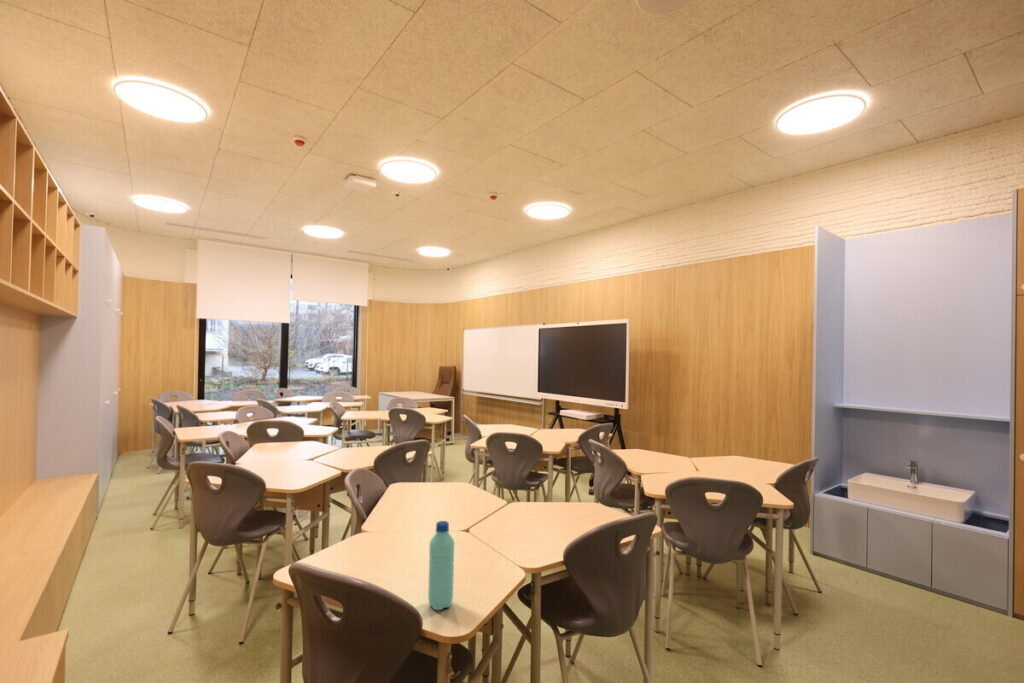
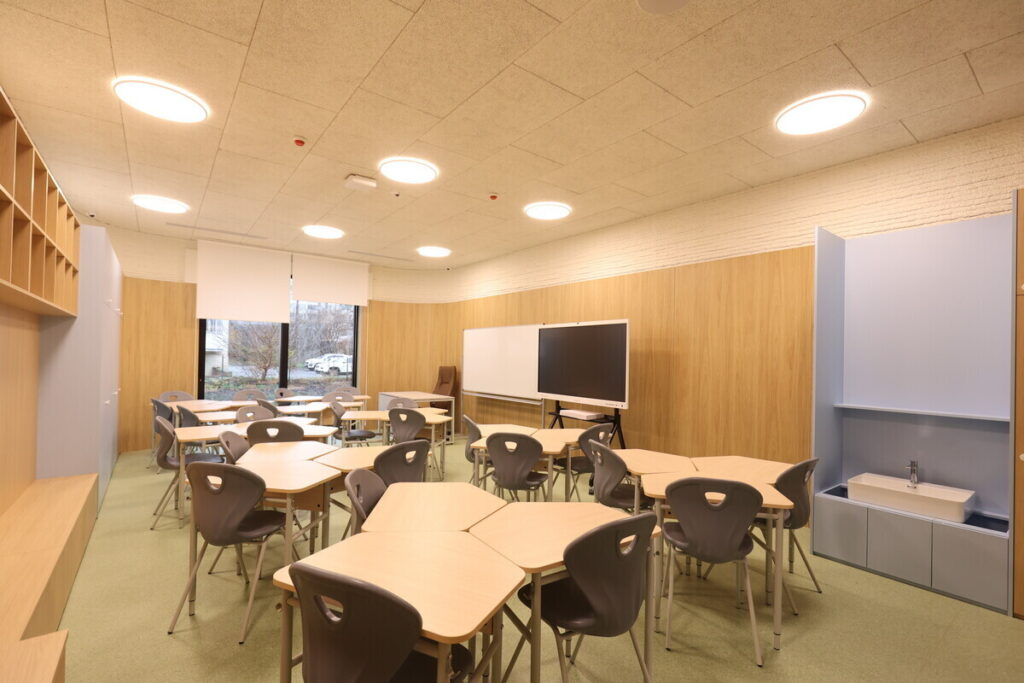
- water bottle (441, 563)
